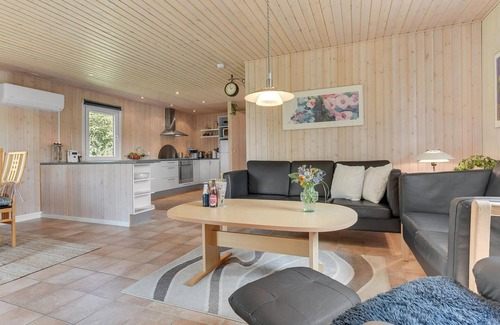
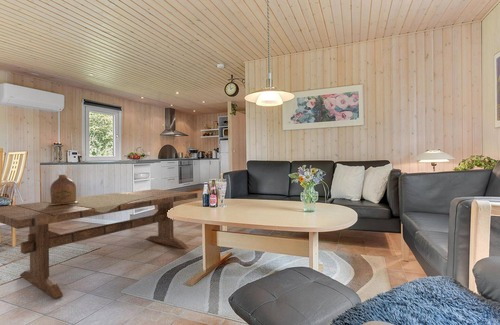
+ ceramic jug (62, 189)
+ dining table (109, 229)
